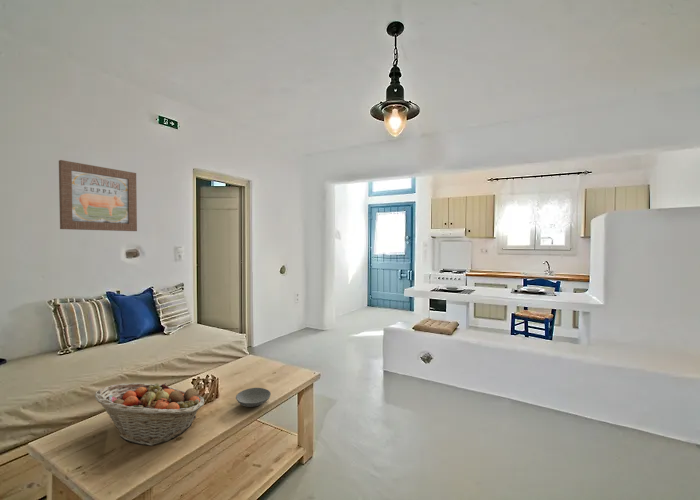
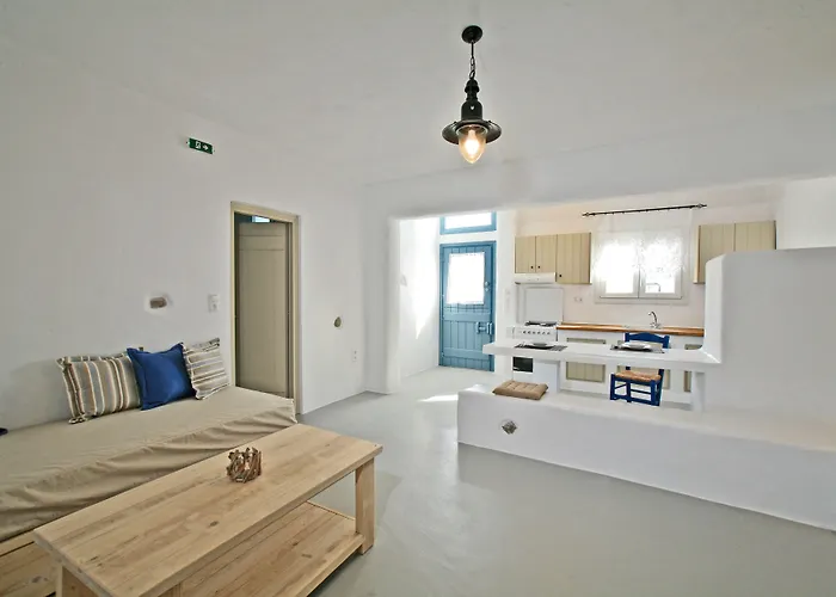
- bowl (253, 398)
- fruit basket (152, 405)
- wall art (101, 198)
